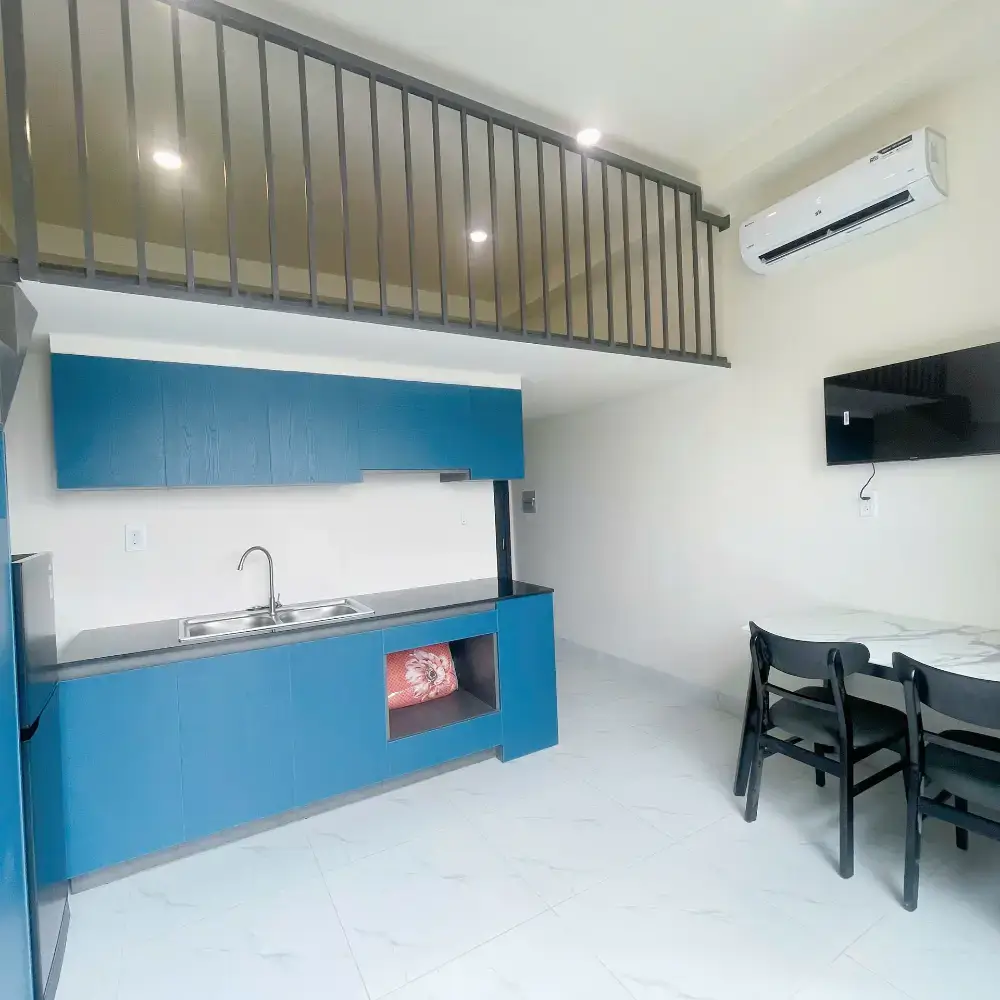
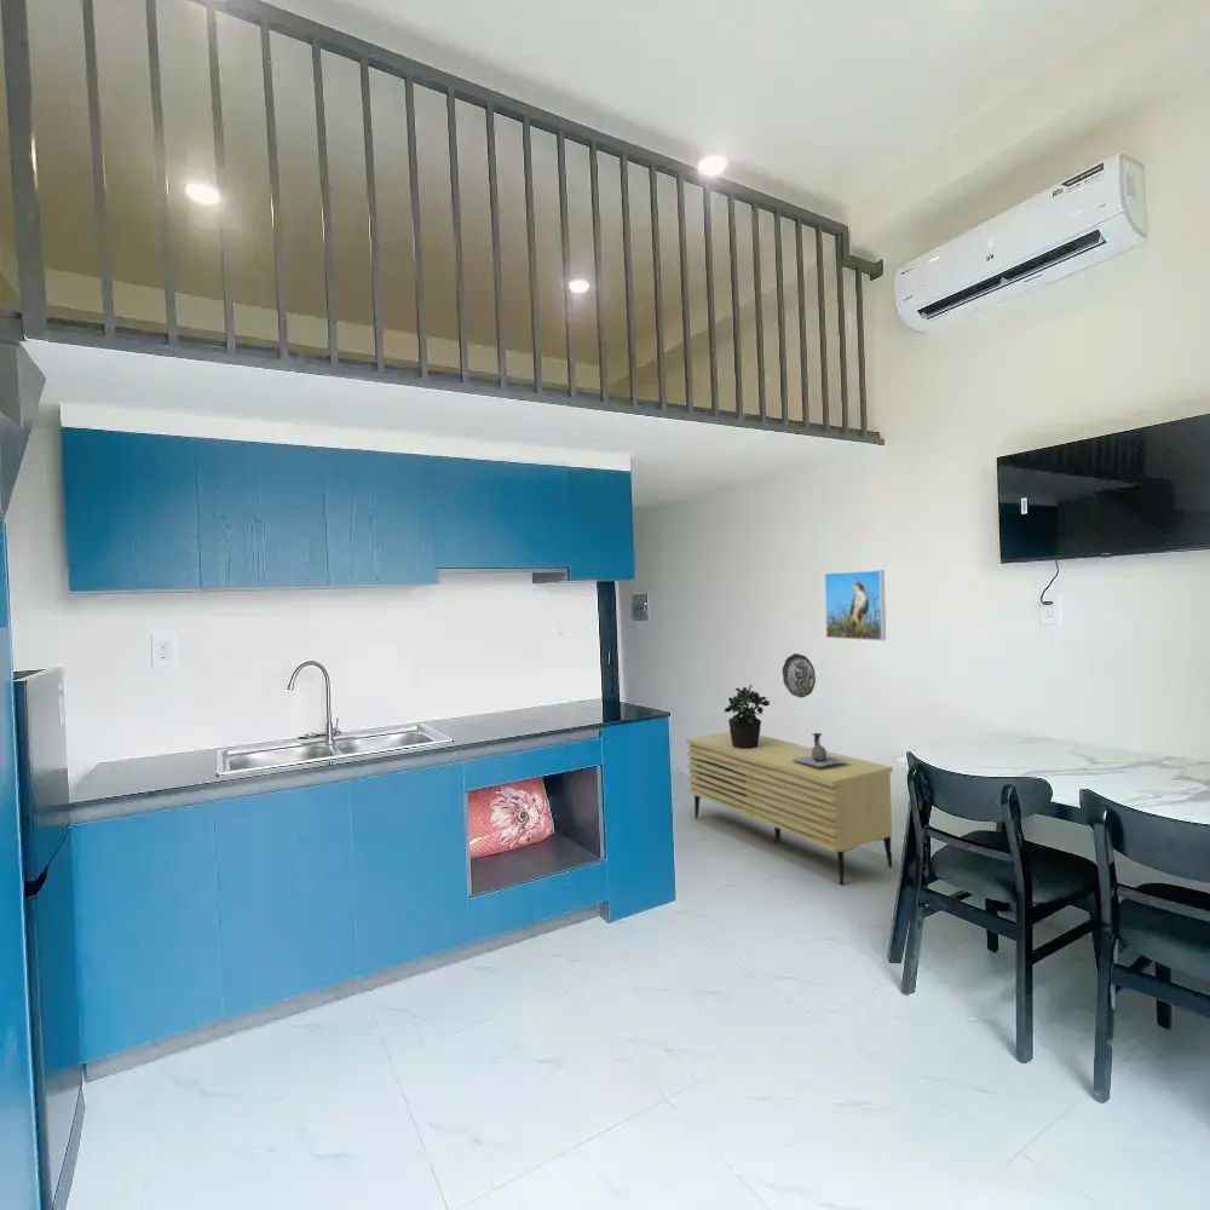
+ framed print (853, 605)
+ decorative plate (800, 675)
+ sideboard (779, 796)
+ decorative vase (819, 748)
+ potted plant (747, 715)
